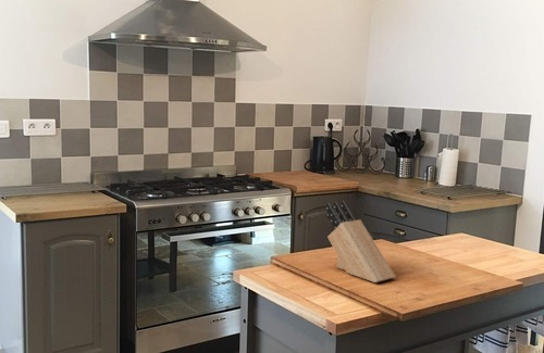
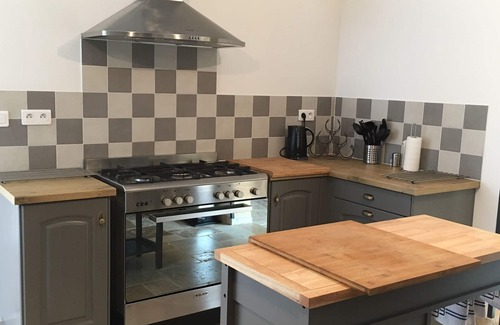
- knife block (357, 238)
